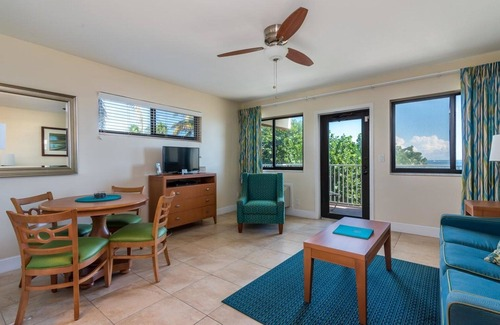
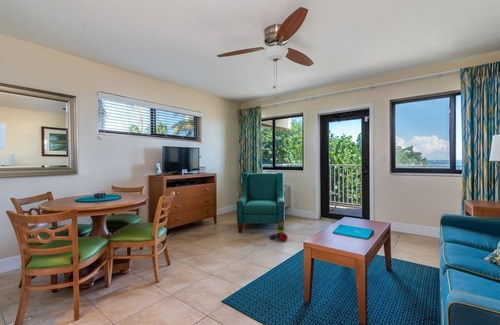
+ stacking toy (279, 229)
